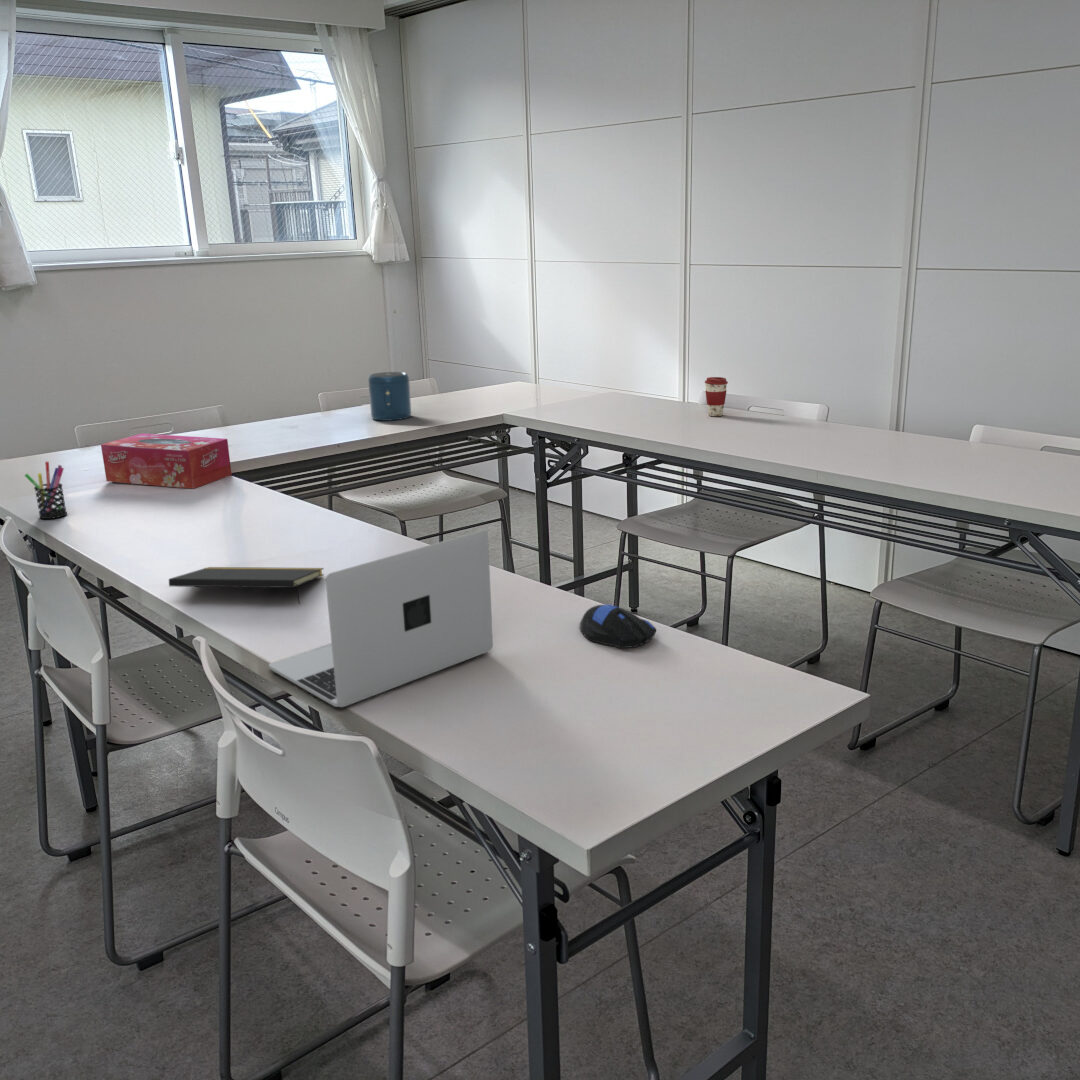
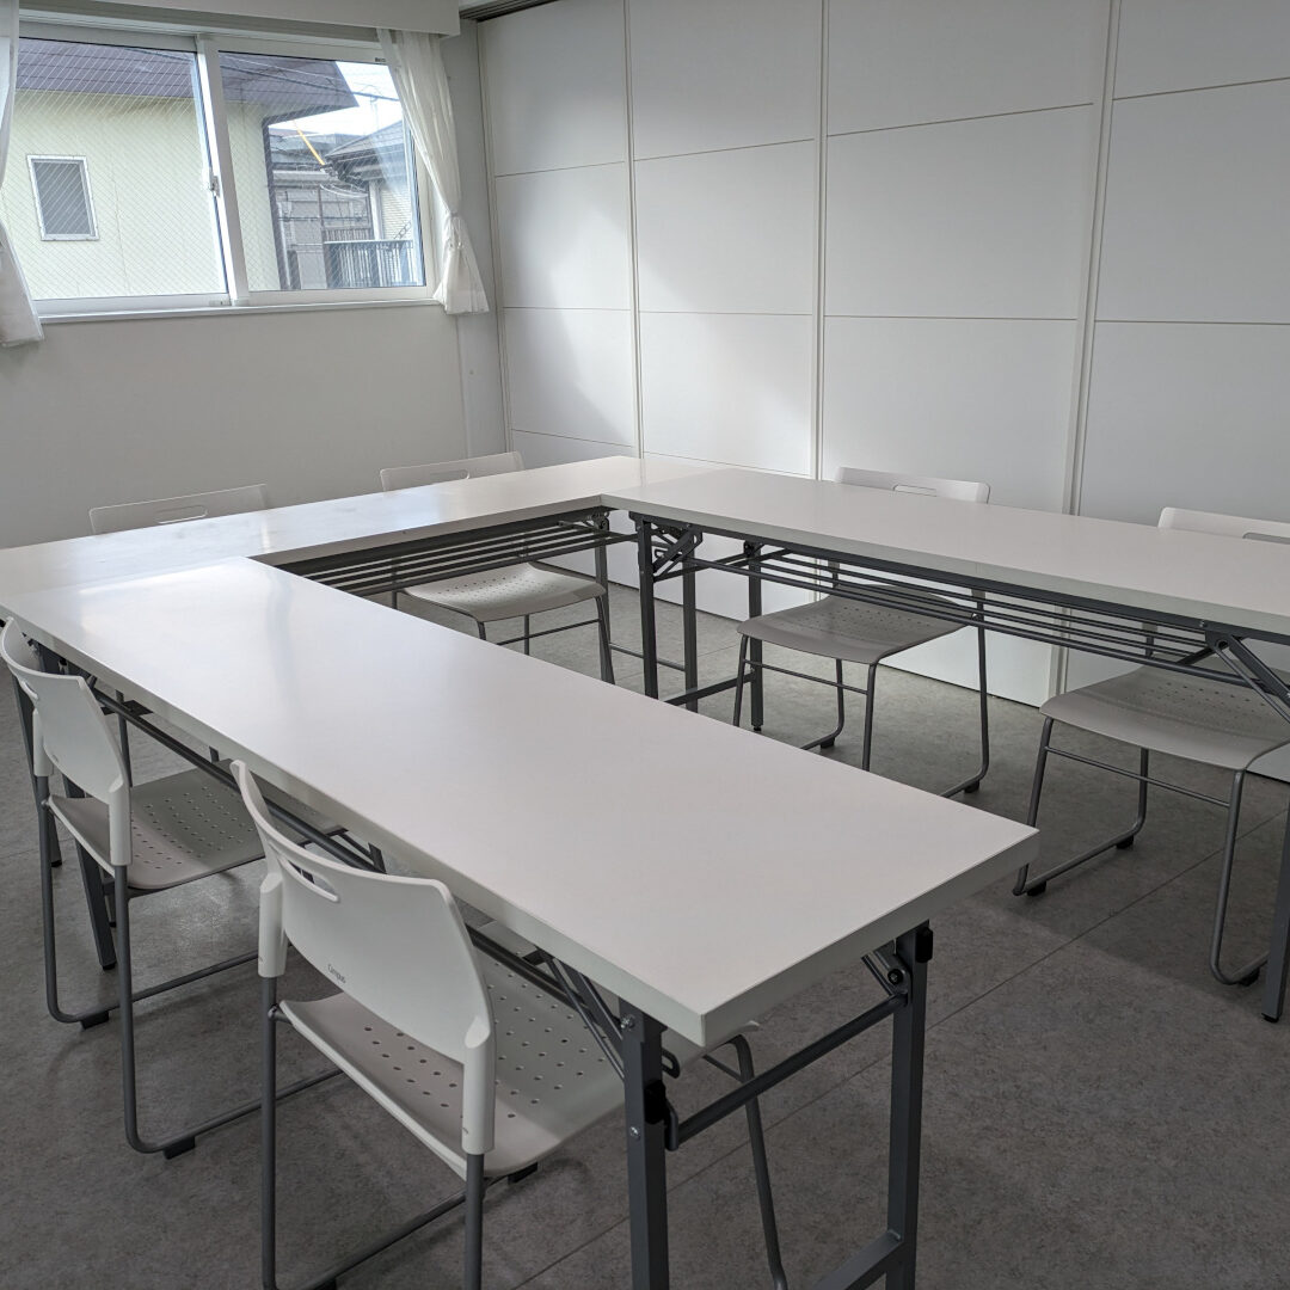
- coffee cup (715, 396)
- speaker (389, 395)
- pen holder (45, 489)
- computer mouse (614, 621)
- laptop (377, 600)
- tissue box (166, 460)
- notepad (249, 577)
